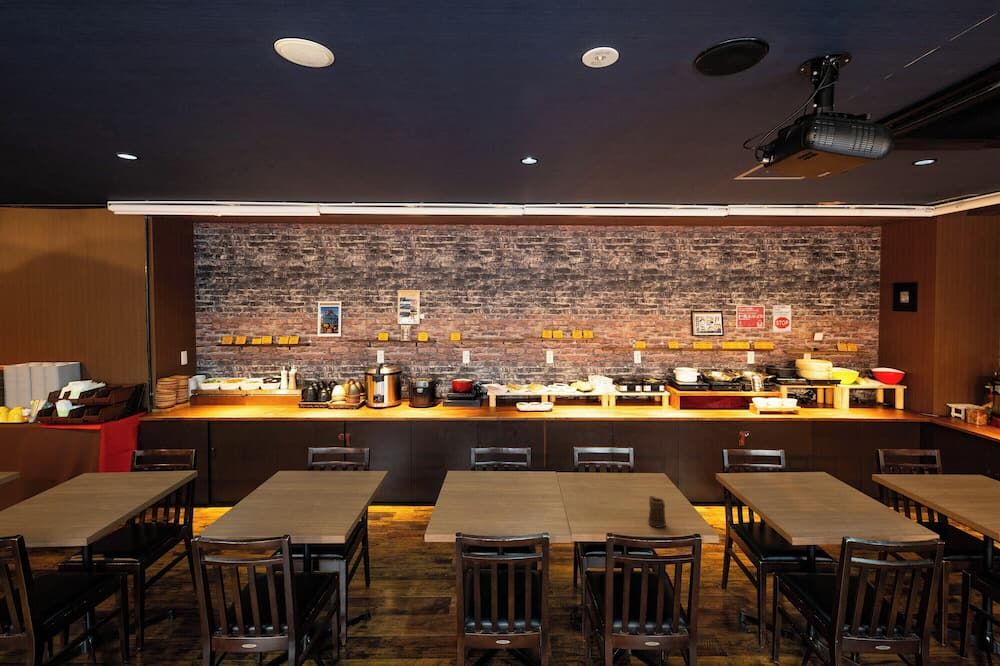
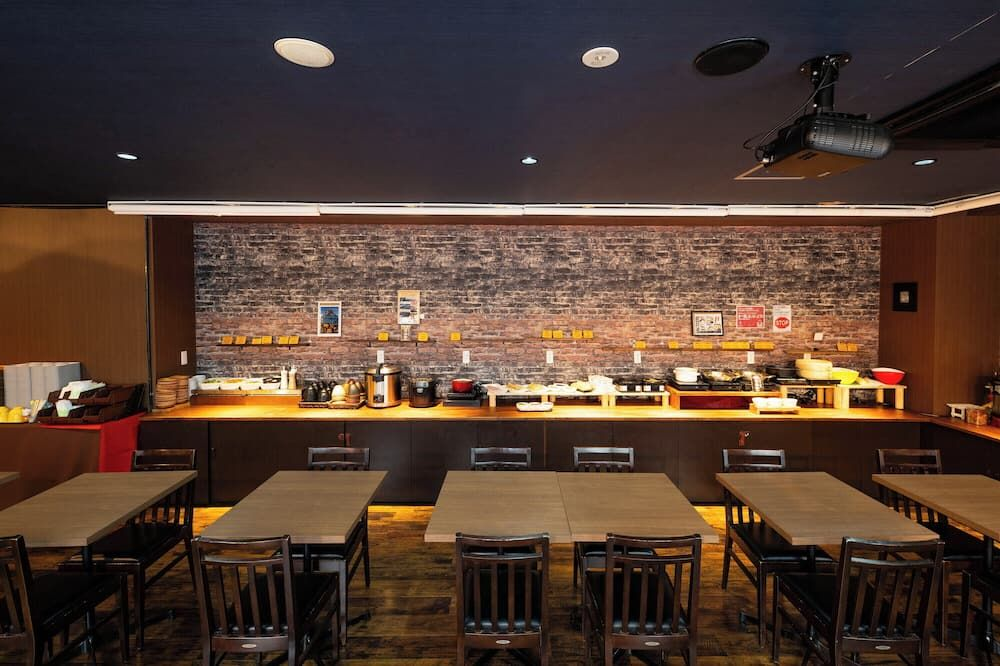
- mug (655, 510)
